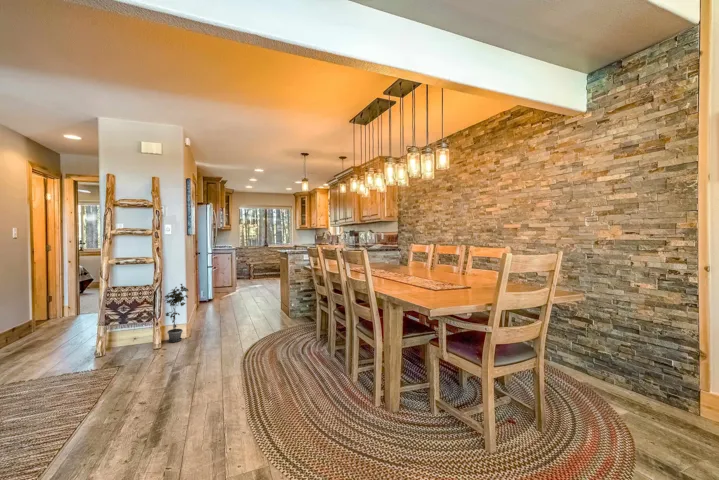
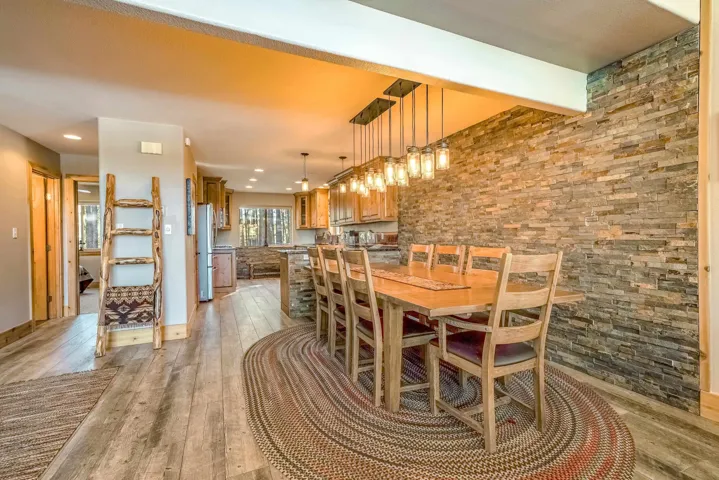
- potted plant (175, 313)
